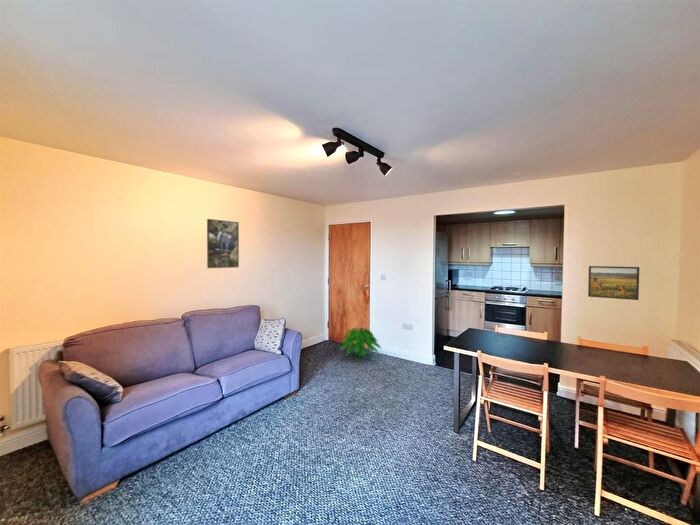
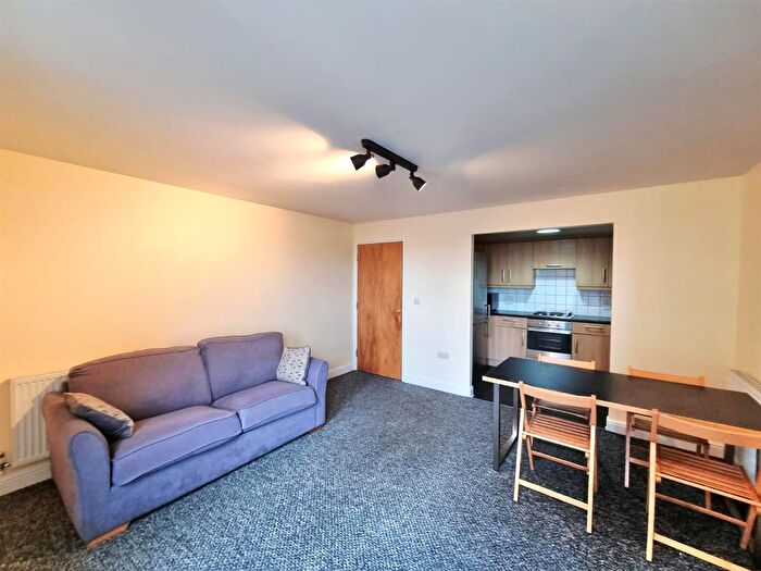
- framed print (223, 244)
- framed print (612, 282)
- indoor plant (360, 340)
